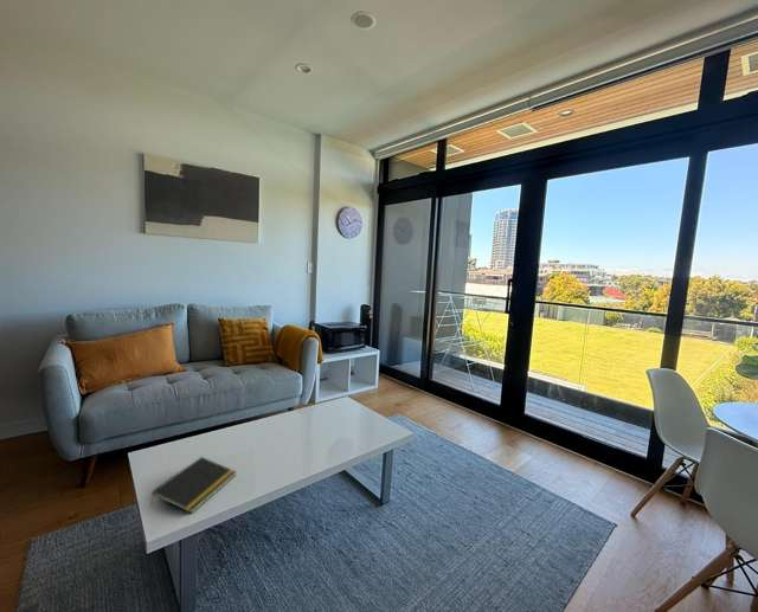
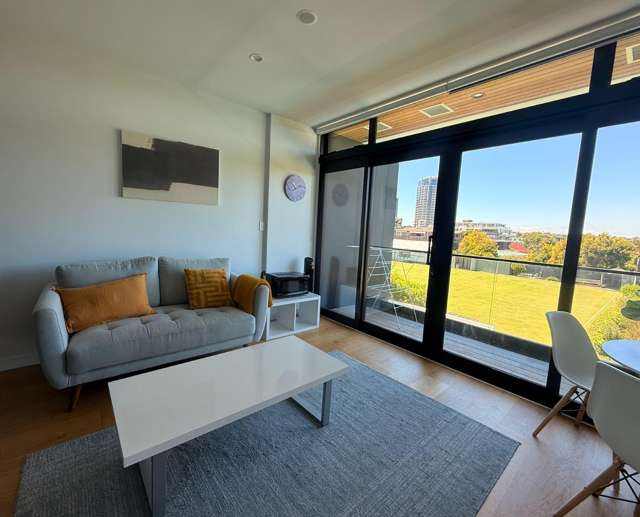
- notepad (197, 482)
